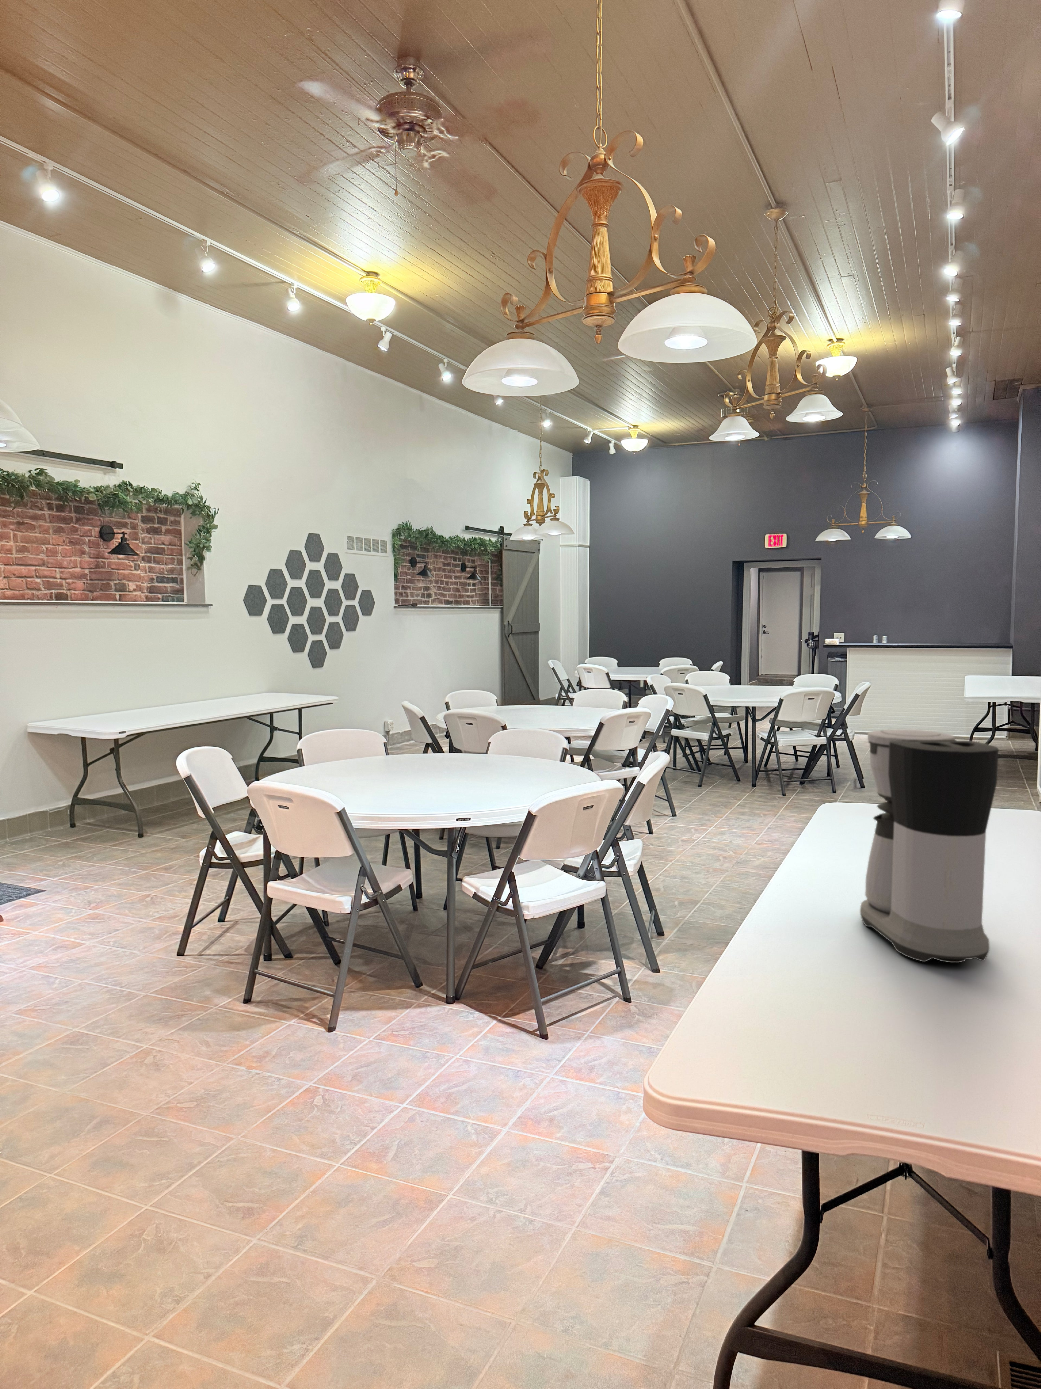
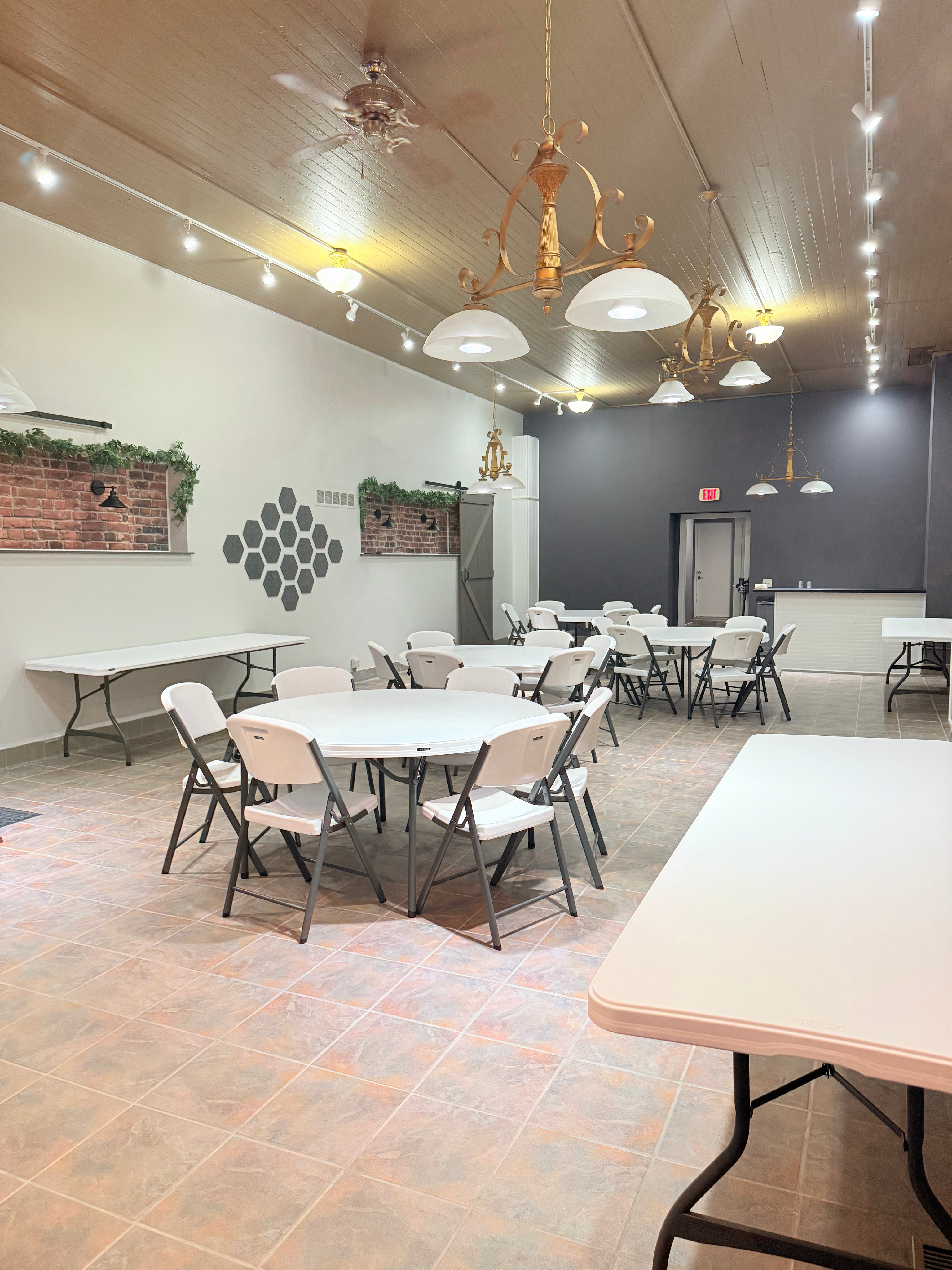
- coffee maker (936, 837)
